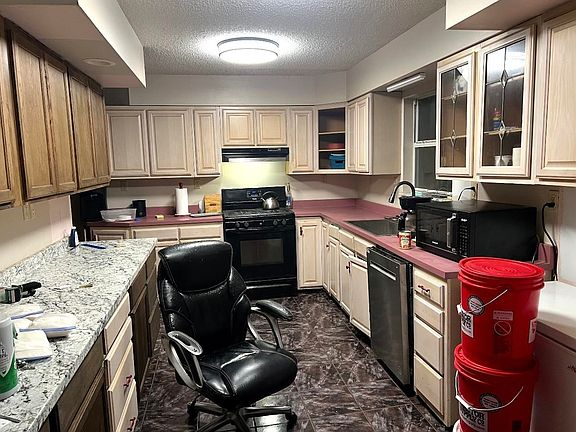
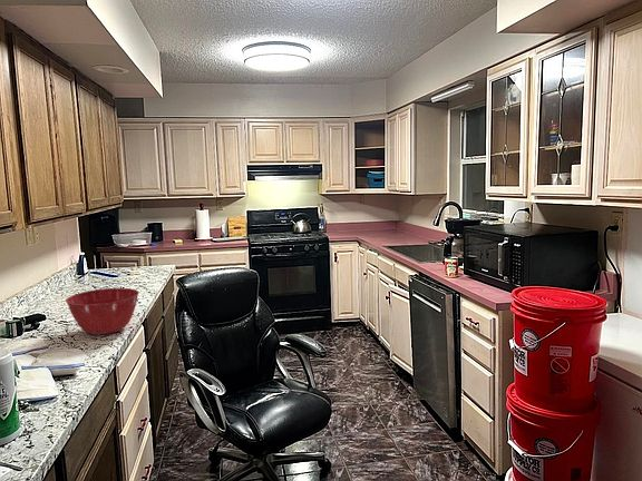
+ mixing bowl (105, 312)
